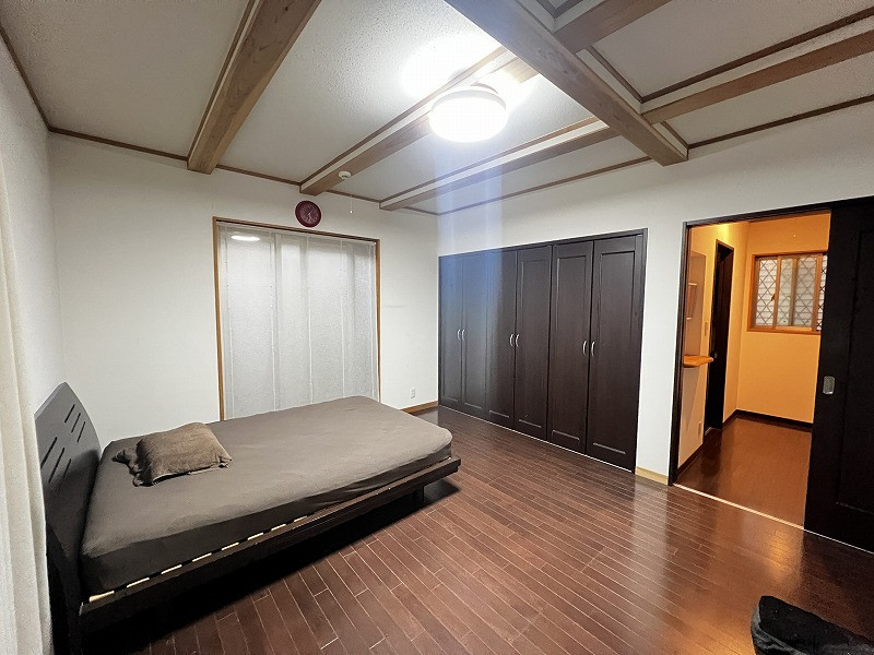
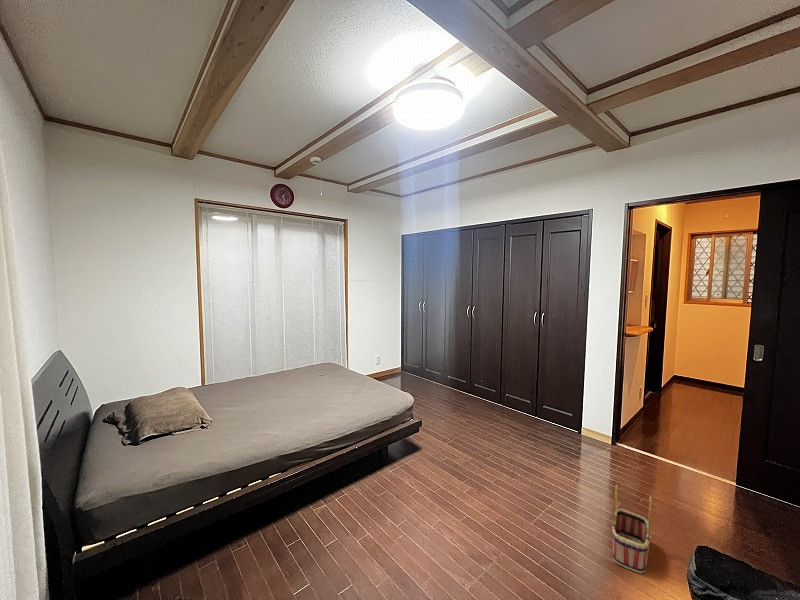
+ basket (631, 523)
